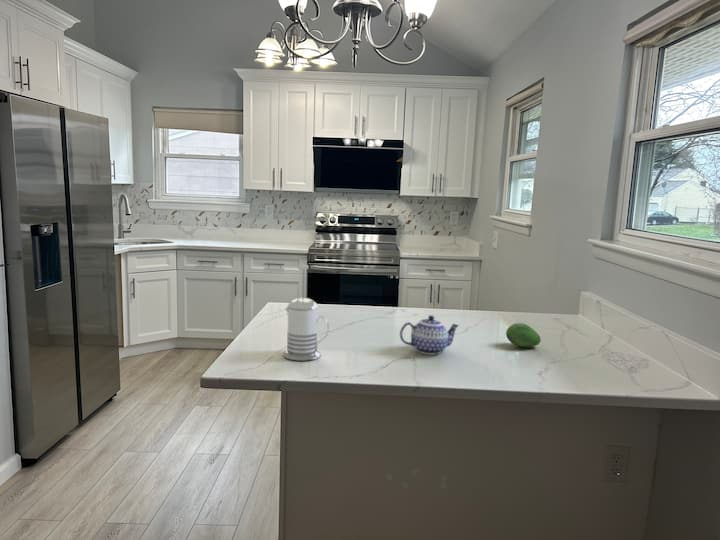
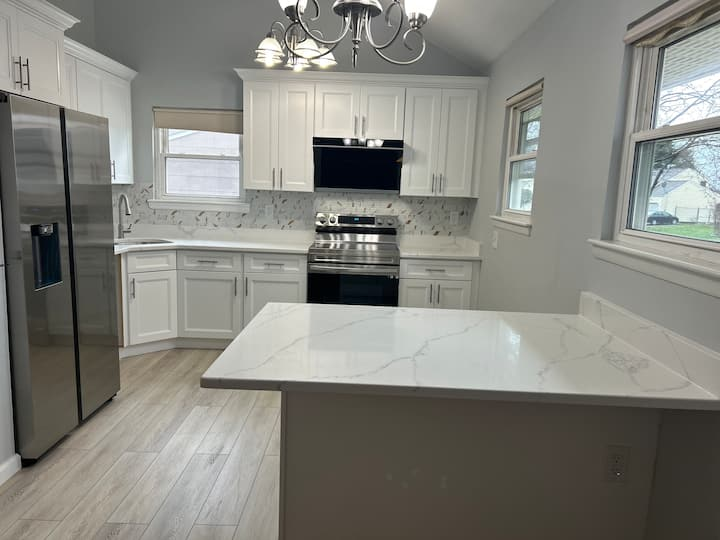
- fruit (523, 334)
- teapot (429, 333)
- french press (306, 310)
